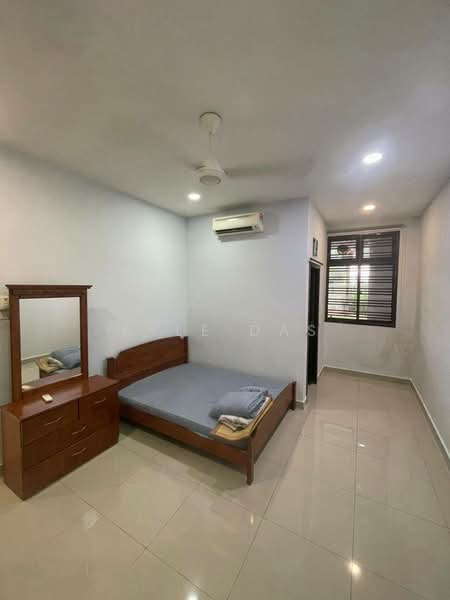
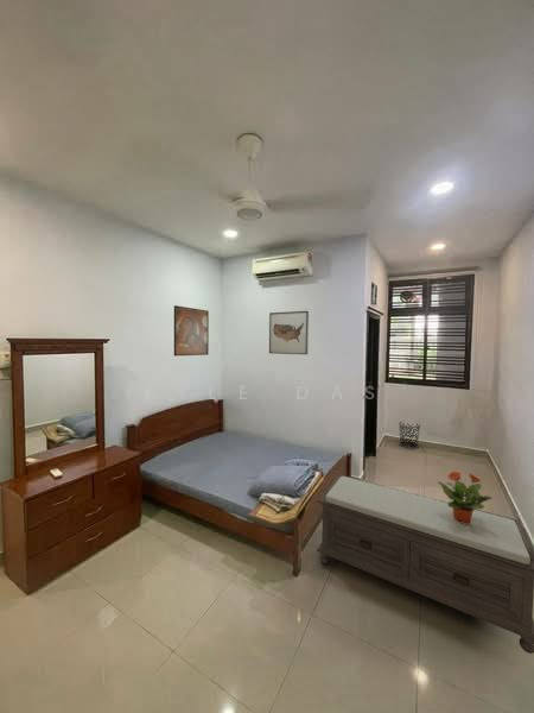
+ potted plant (464, 496)
+ bench (412, 543)
+ waste bin (409, 434)
+ wall art (287, 333)
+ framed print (192, 332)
